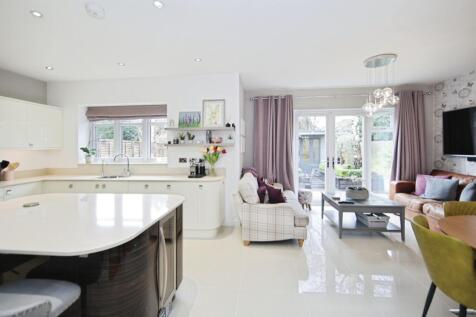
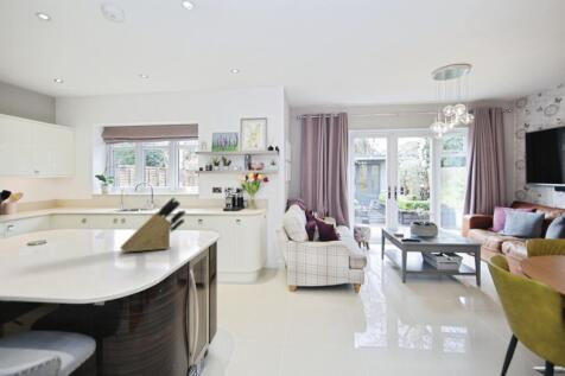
+ knife block (154, 223)
